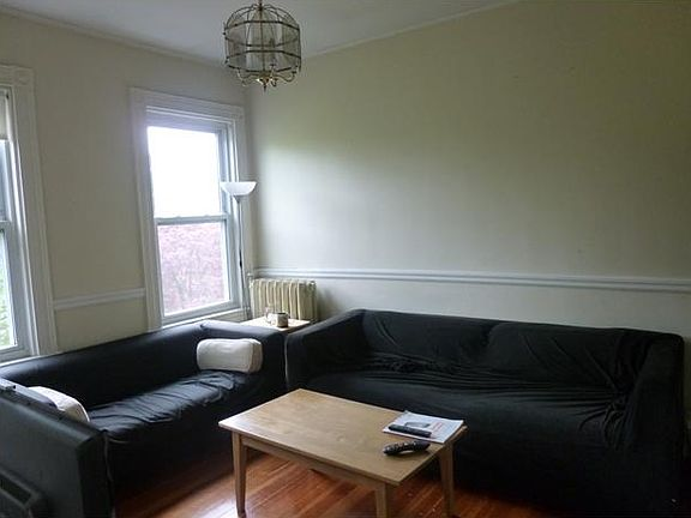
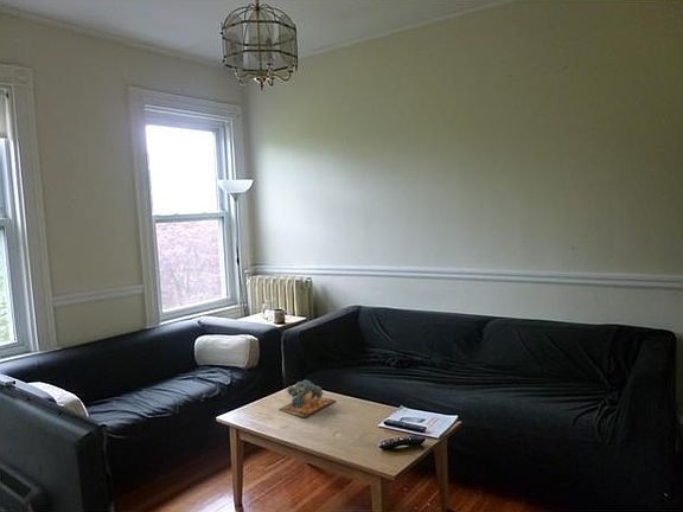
+ succulent plant (306, 393)
